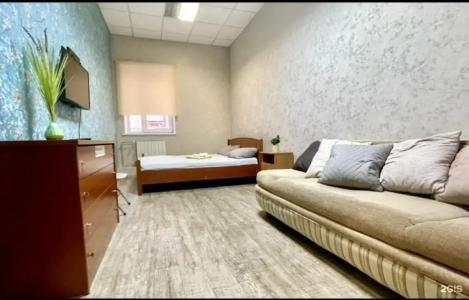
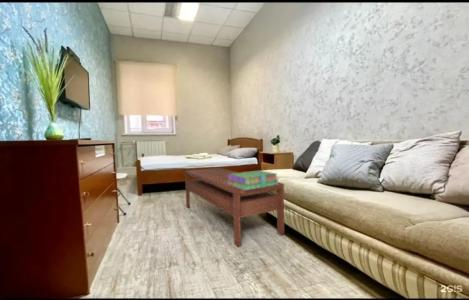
+ stack of books (252, 178)
+ coffee table (225, 197)
